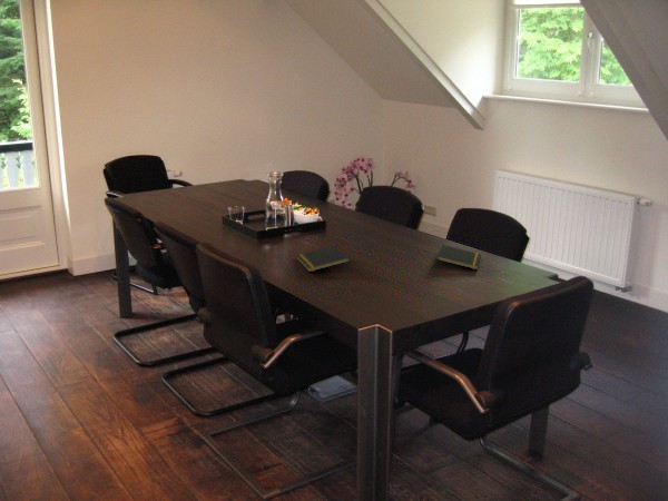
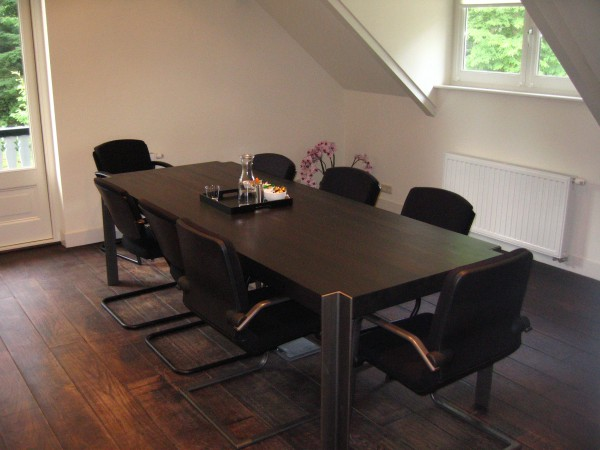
- notepad (322, 258)
- notepad (459, 256)
